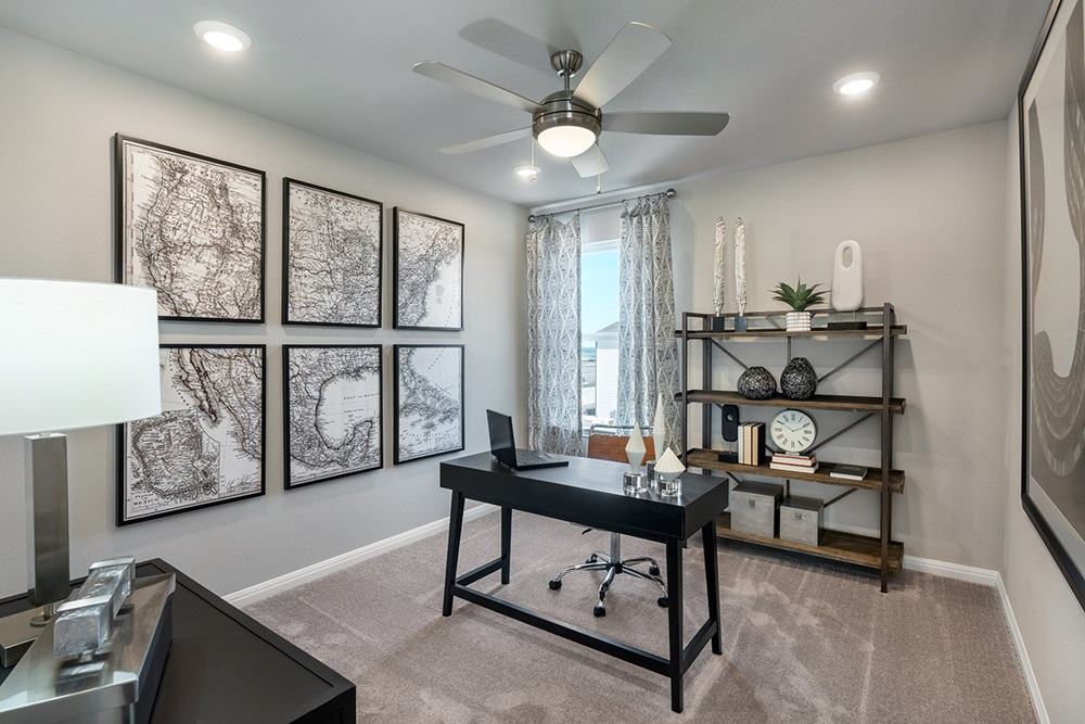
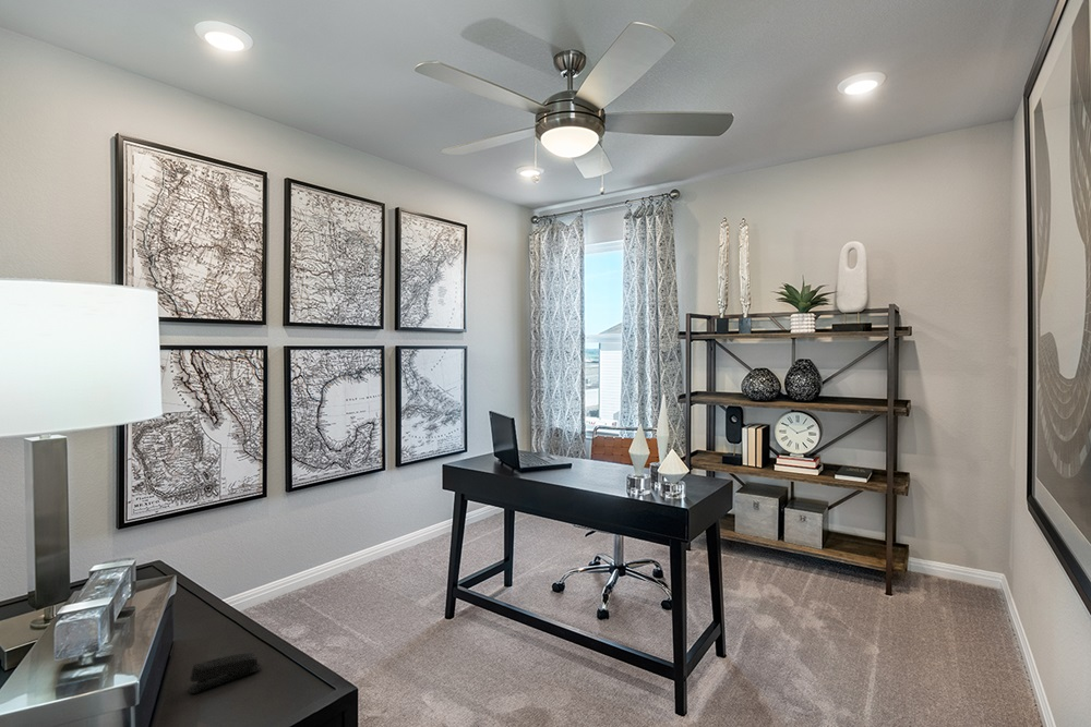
+ stapler (226, 667)
